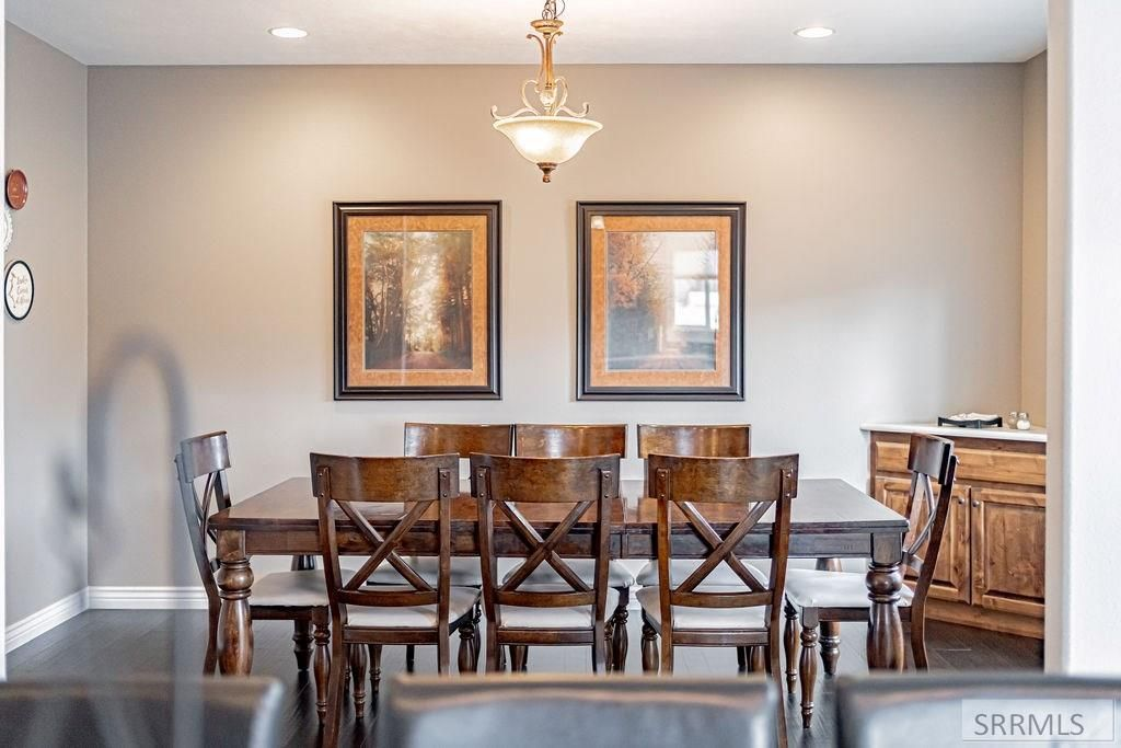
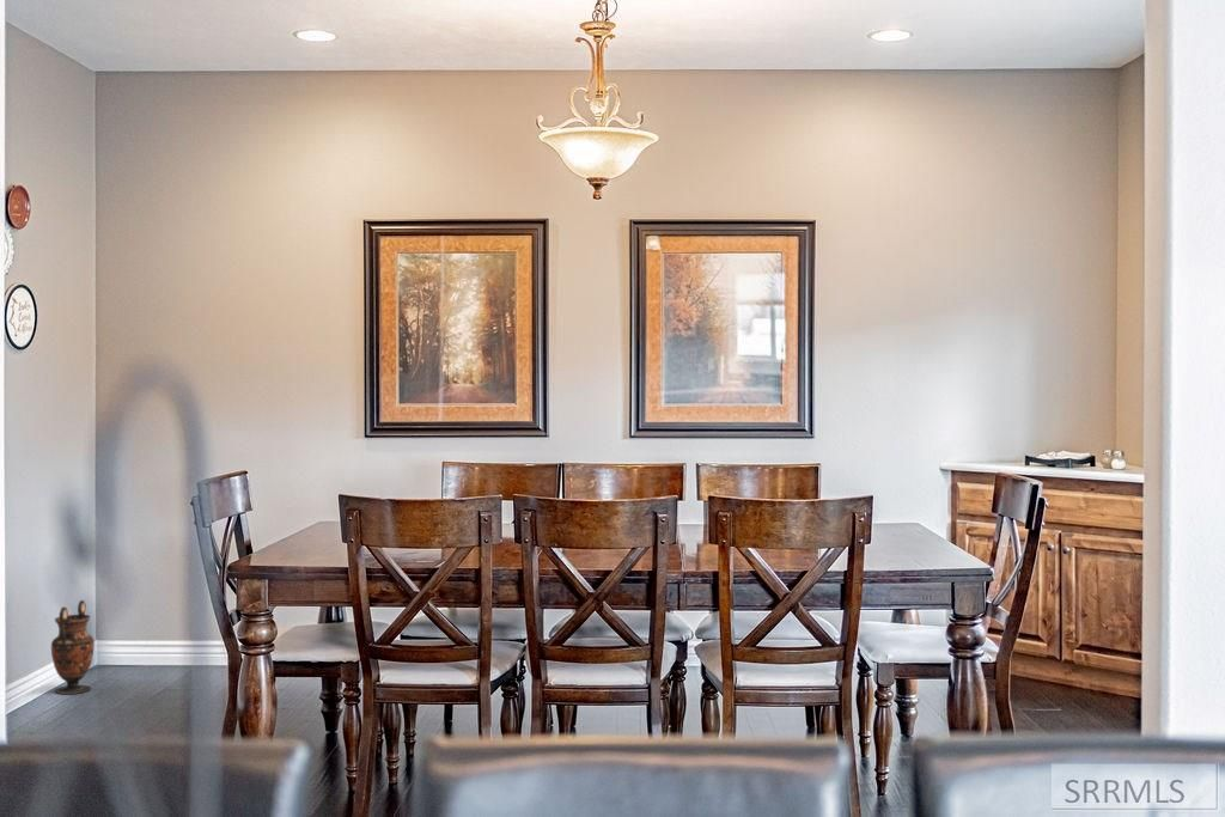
+ vase (72, 646)
